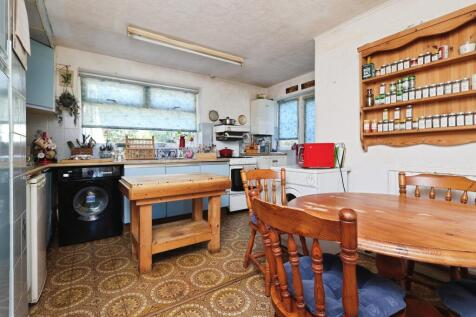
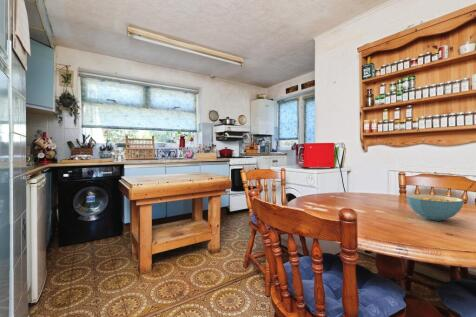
+ cereal bowl (433, 208)
